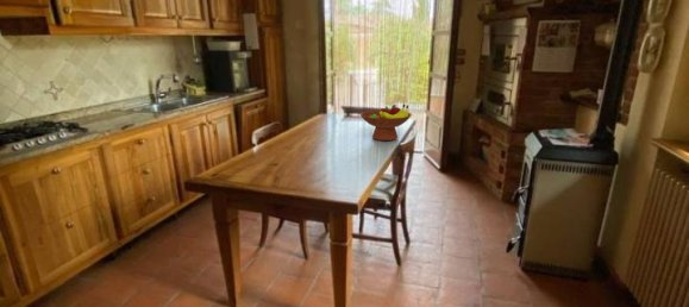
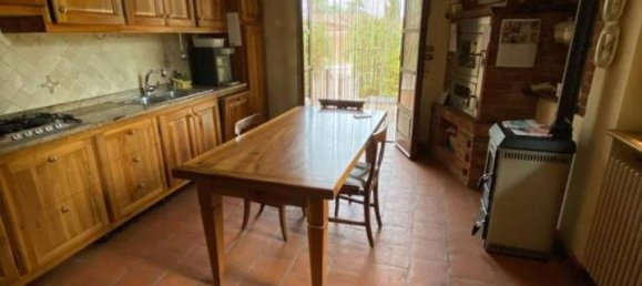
- fruit bowl (384, 121)
